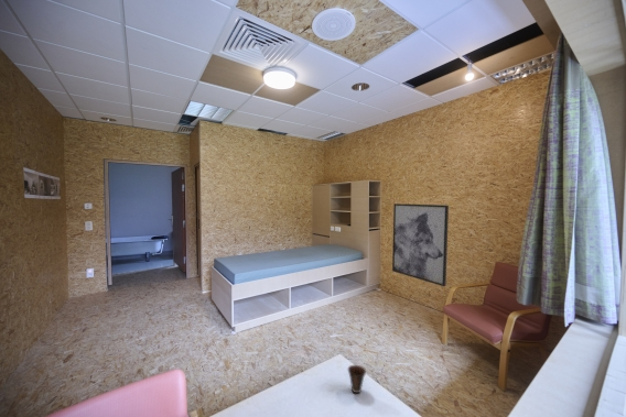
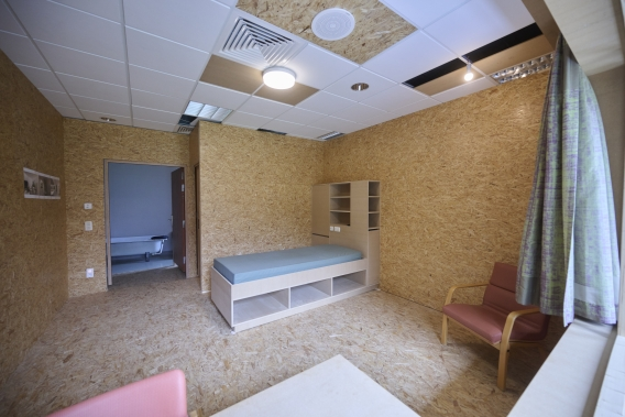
- wall art (418, 241)
- cup (356, 378)
